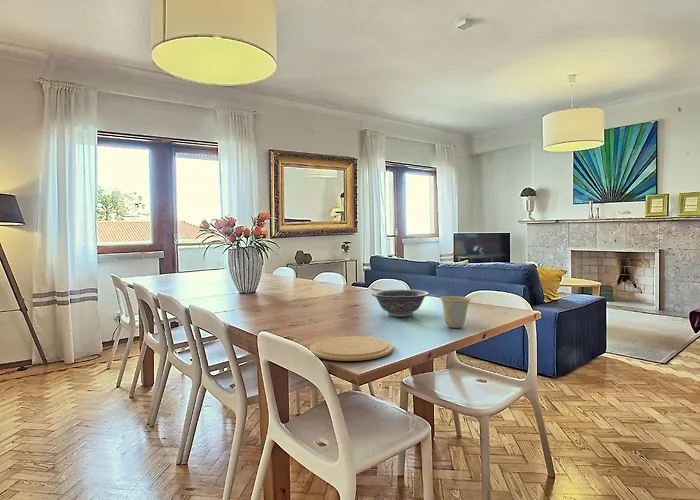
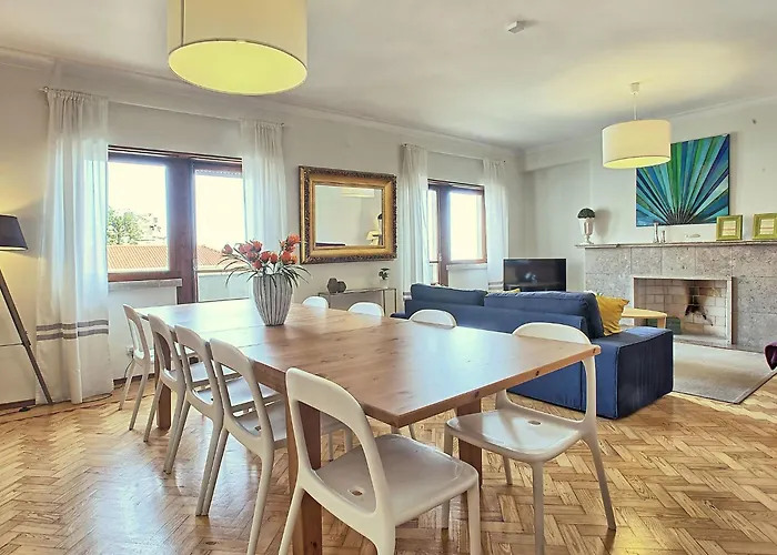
- plate (351, 346)
- decorative bowl (400, 303)
- cup (455, 312)
